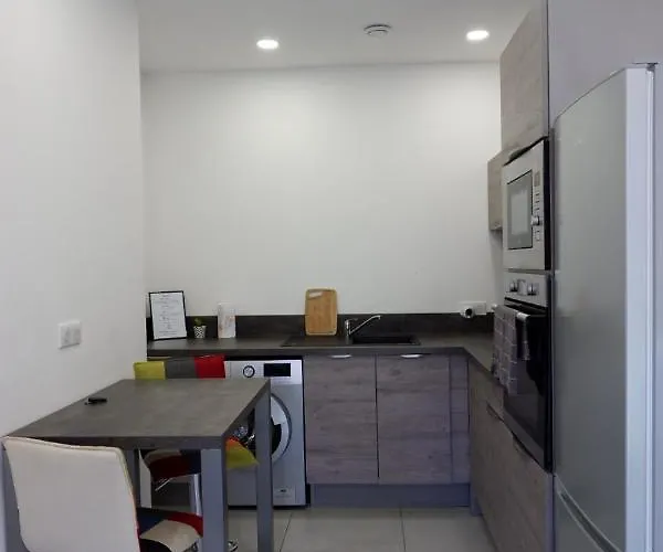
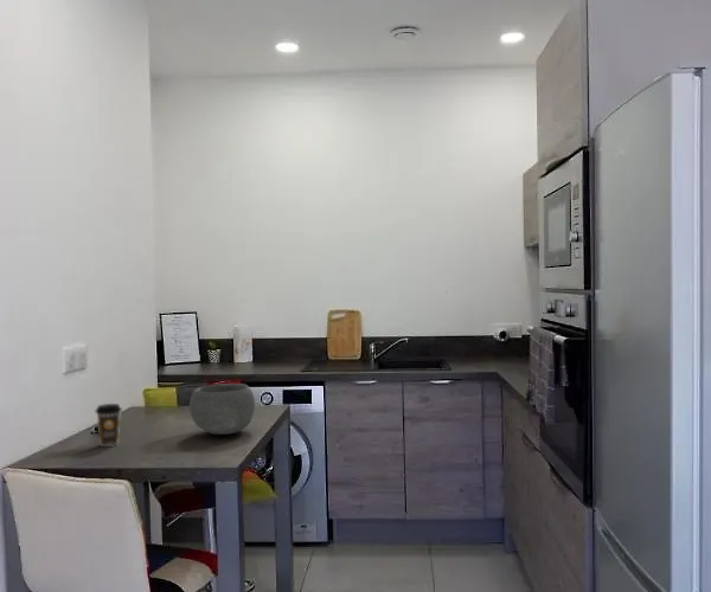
+ coffee cup (108, 424)
+ bowl (223, 410)
